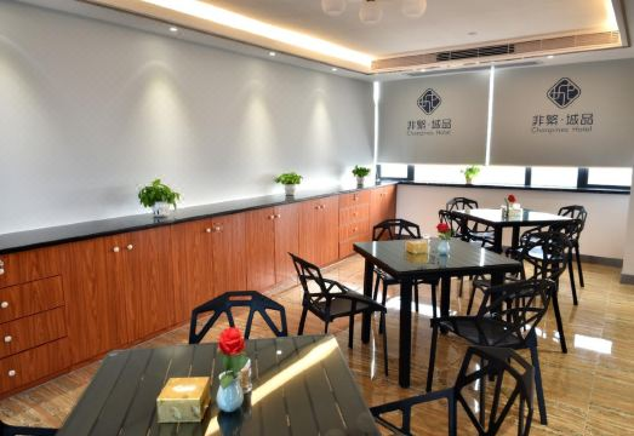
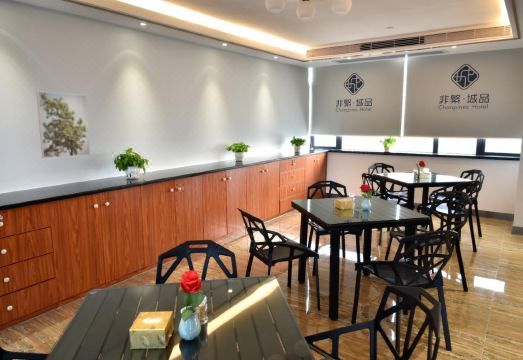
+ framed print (65, 125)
